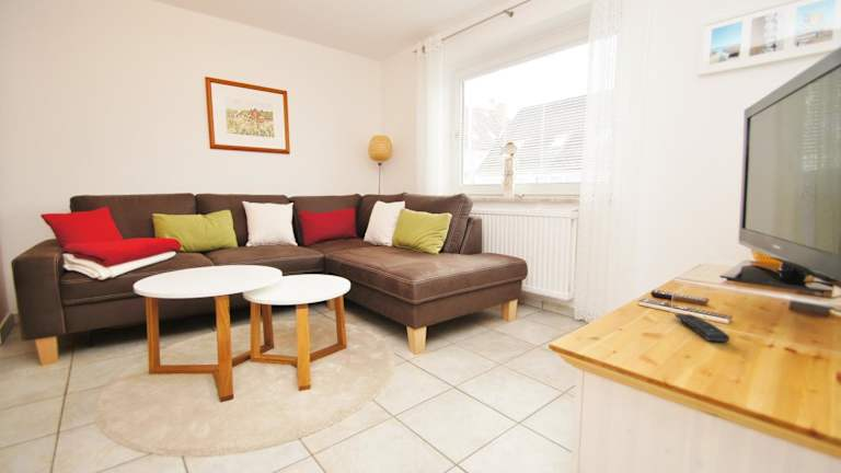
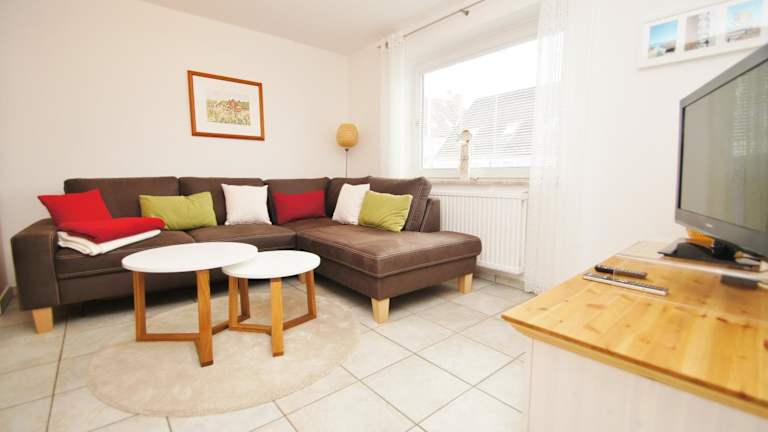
- remote control (696, 324)
